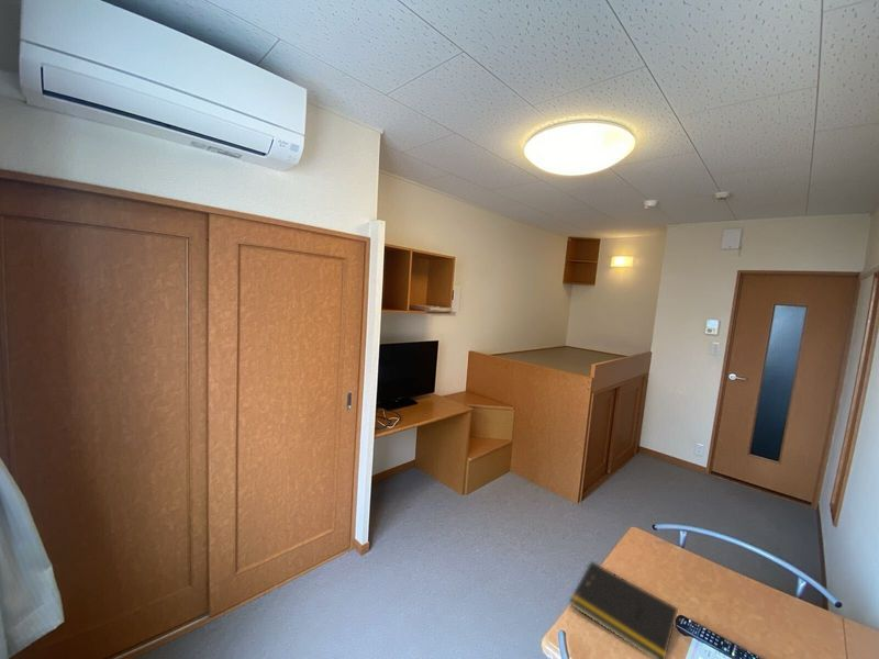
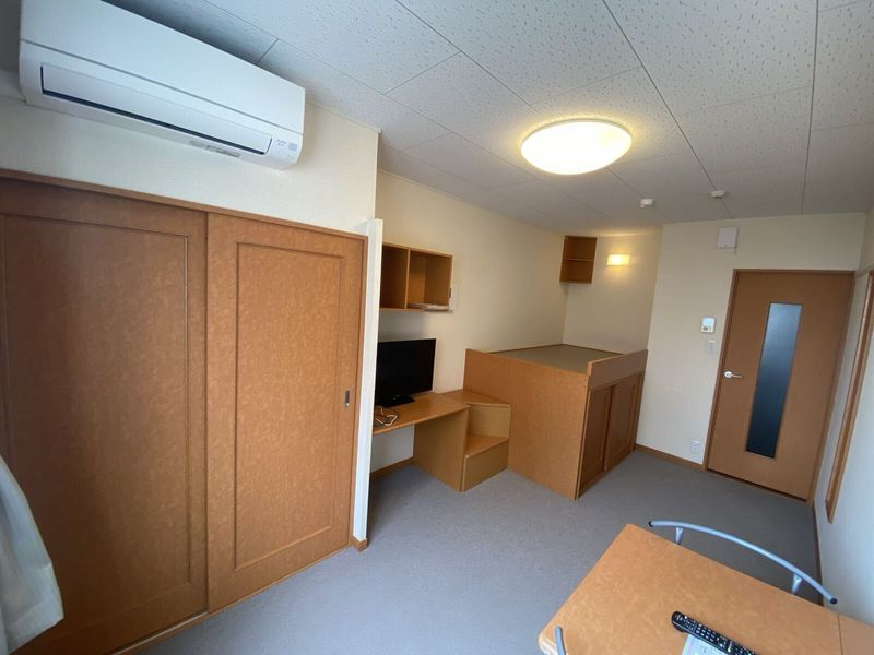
- notepad (622, 605)
